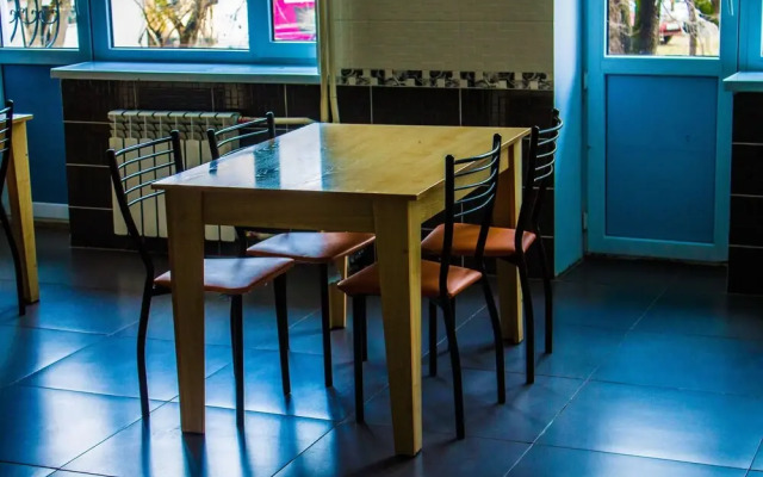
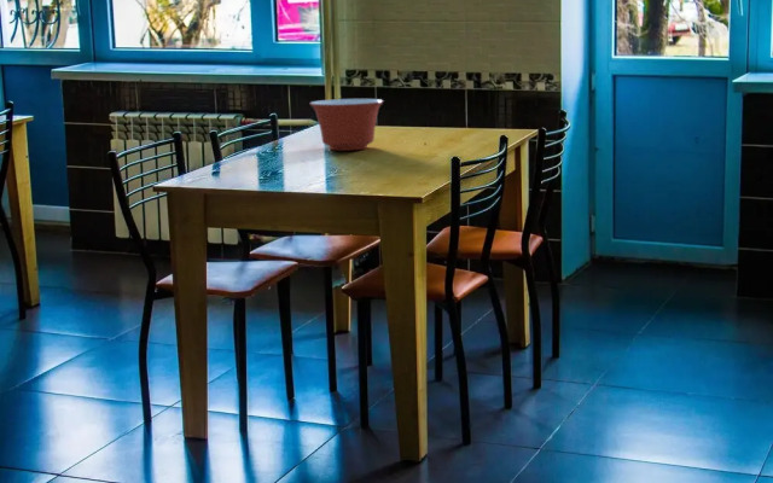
+ mixing bowl (347, 124)
